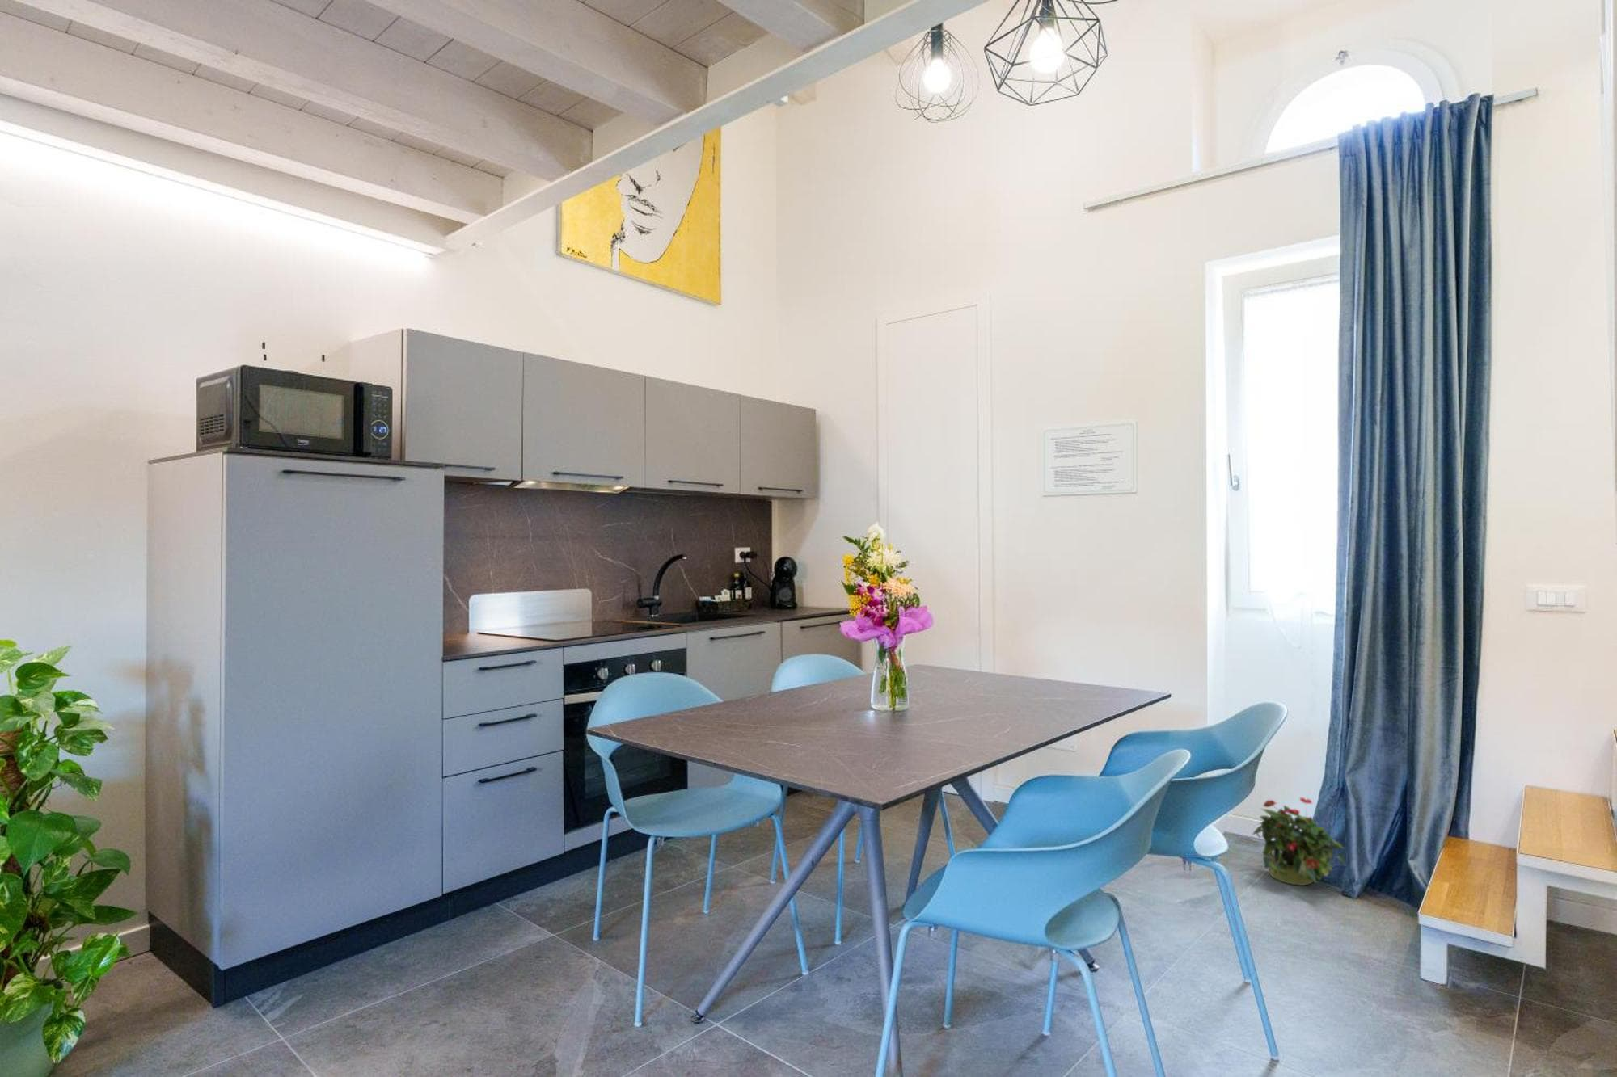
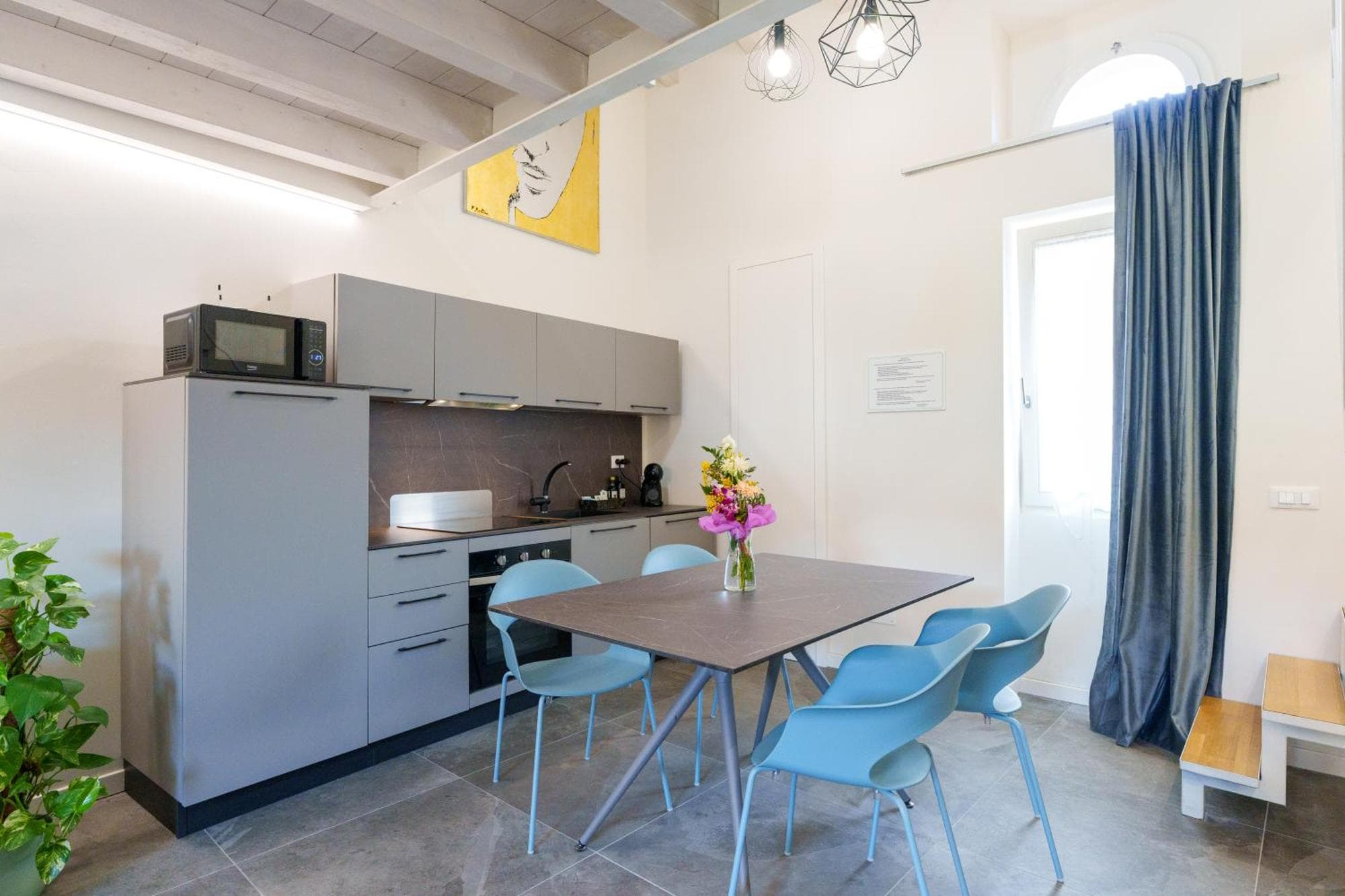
- potted plant (1300, 841)
